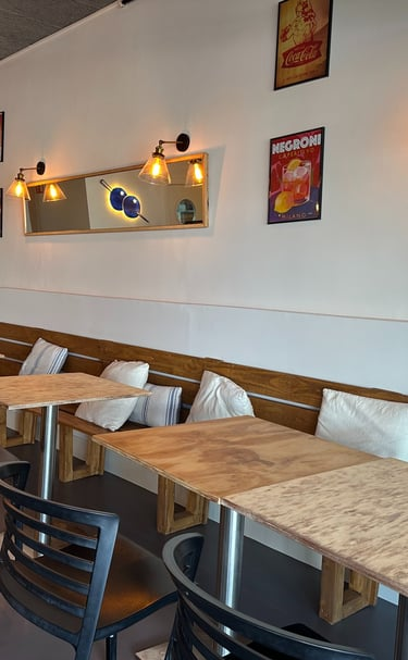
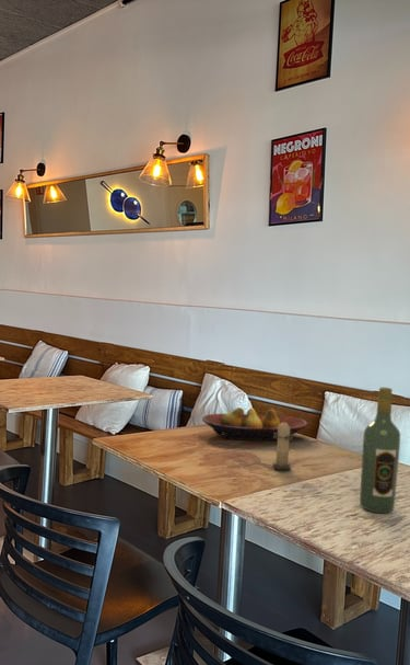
+ fruit bowl (255, 422)
+ wine bottle (380, 448)
+ candle (282, 444)
